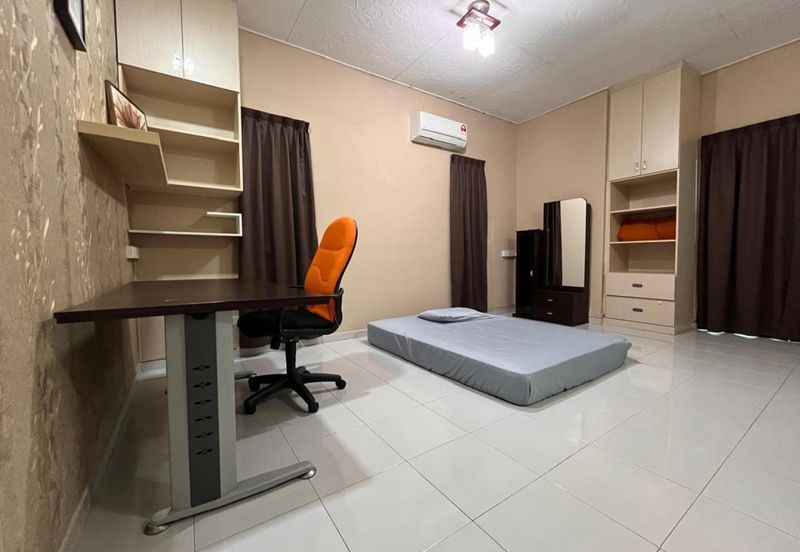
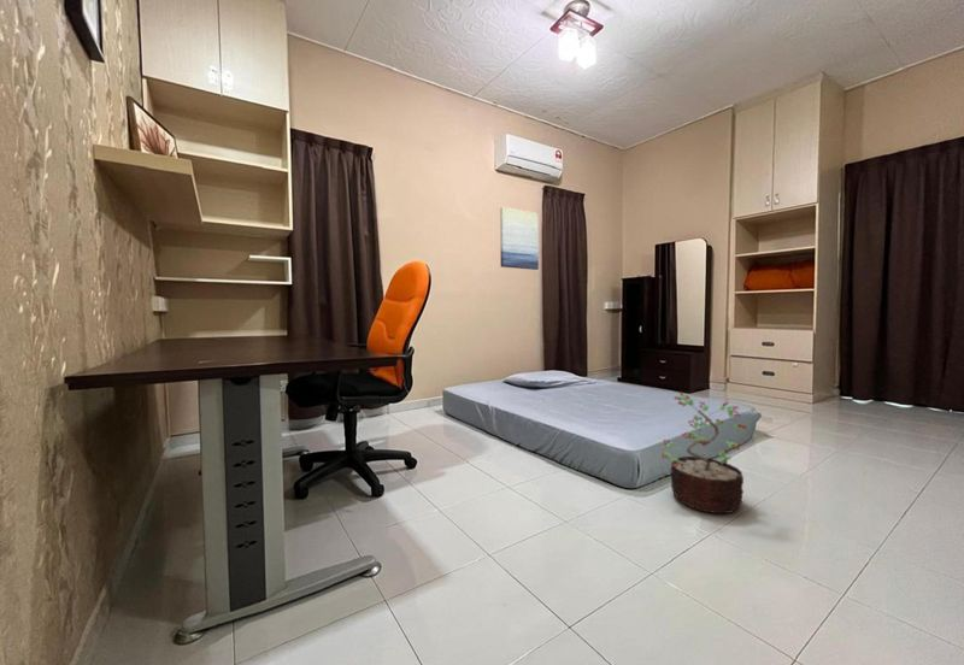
+ wall art (519, 239)
+ decorative plant (704, 446)
